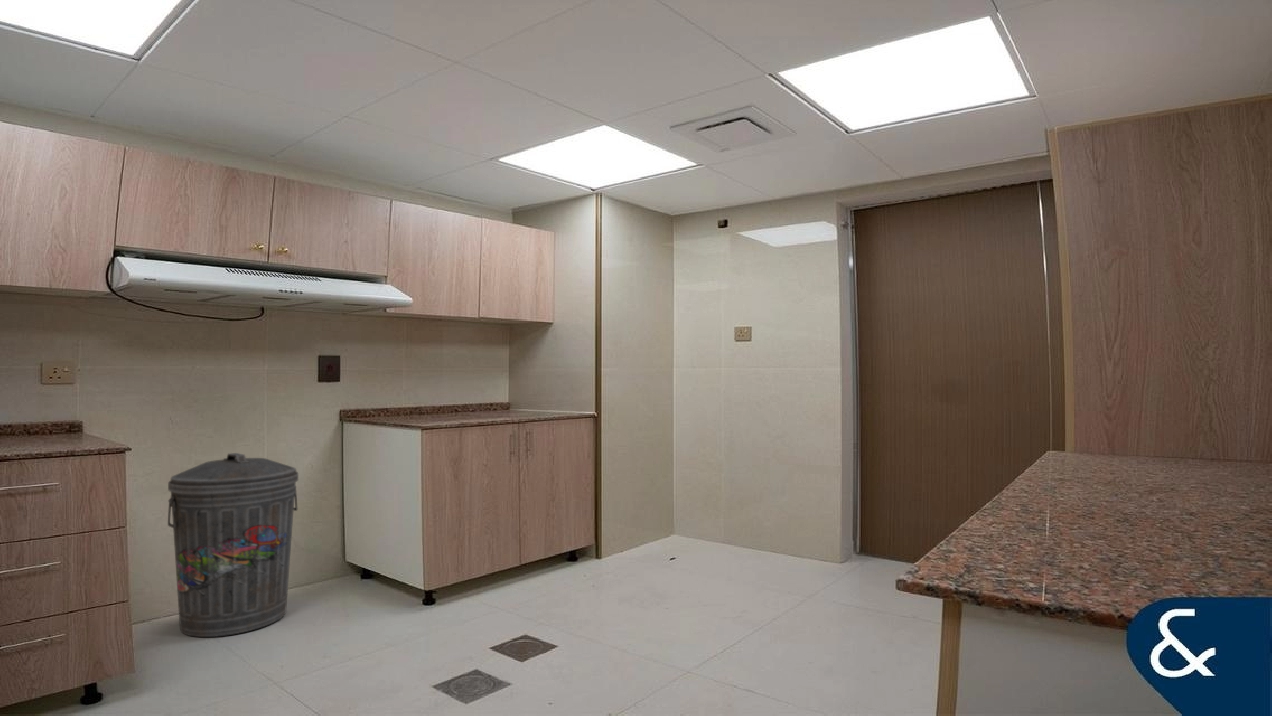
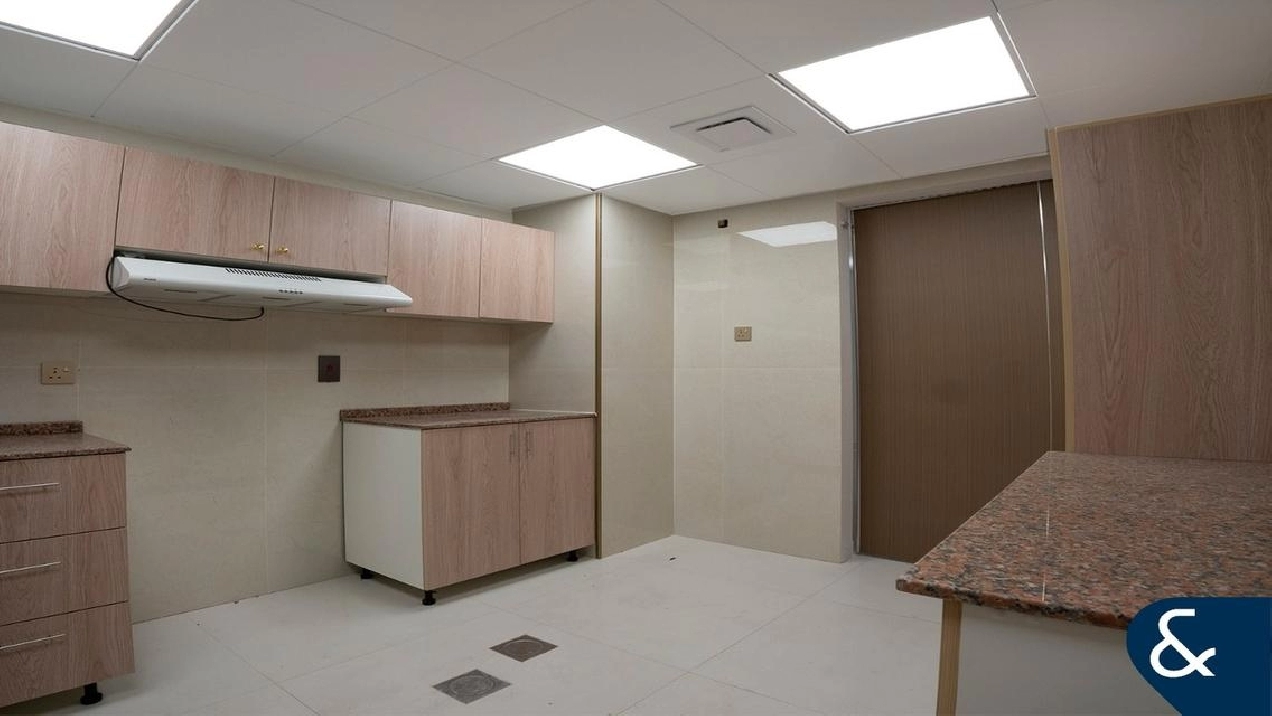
- trash can (235, 536)
